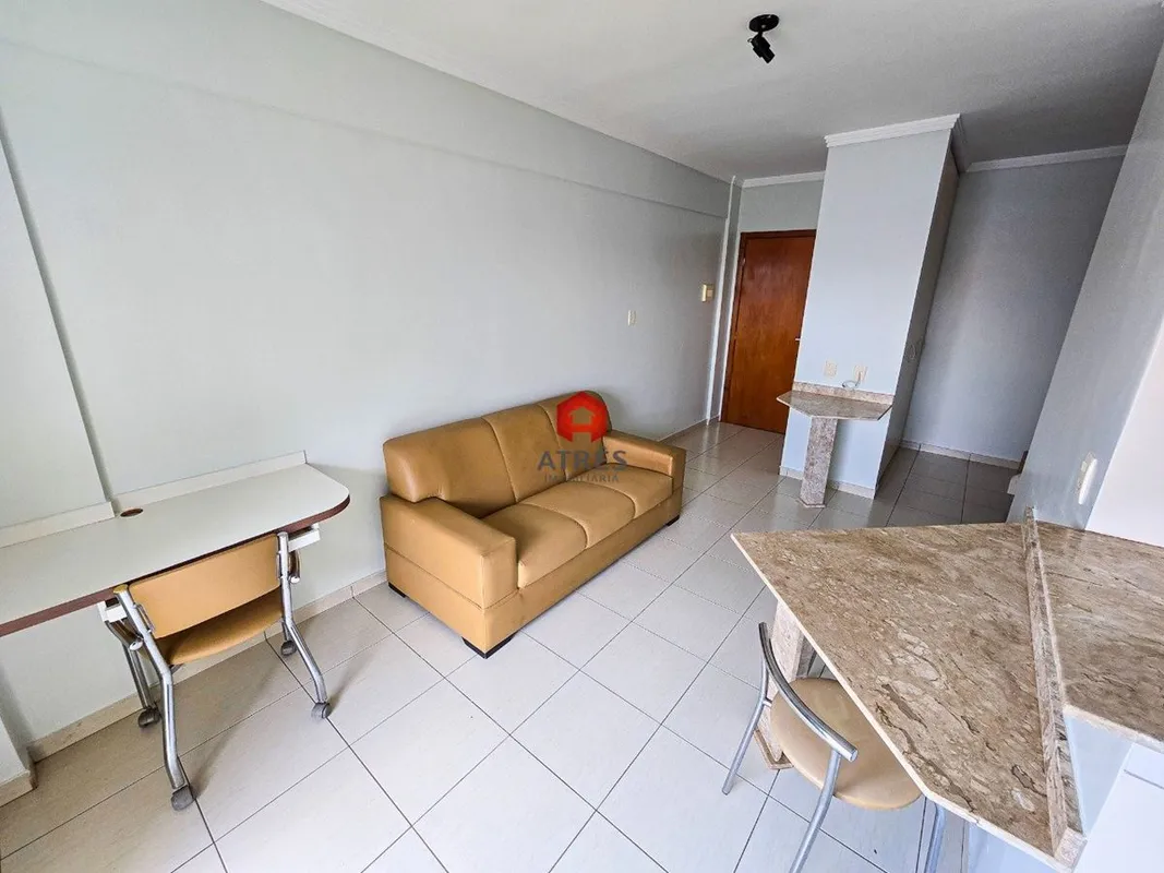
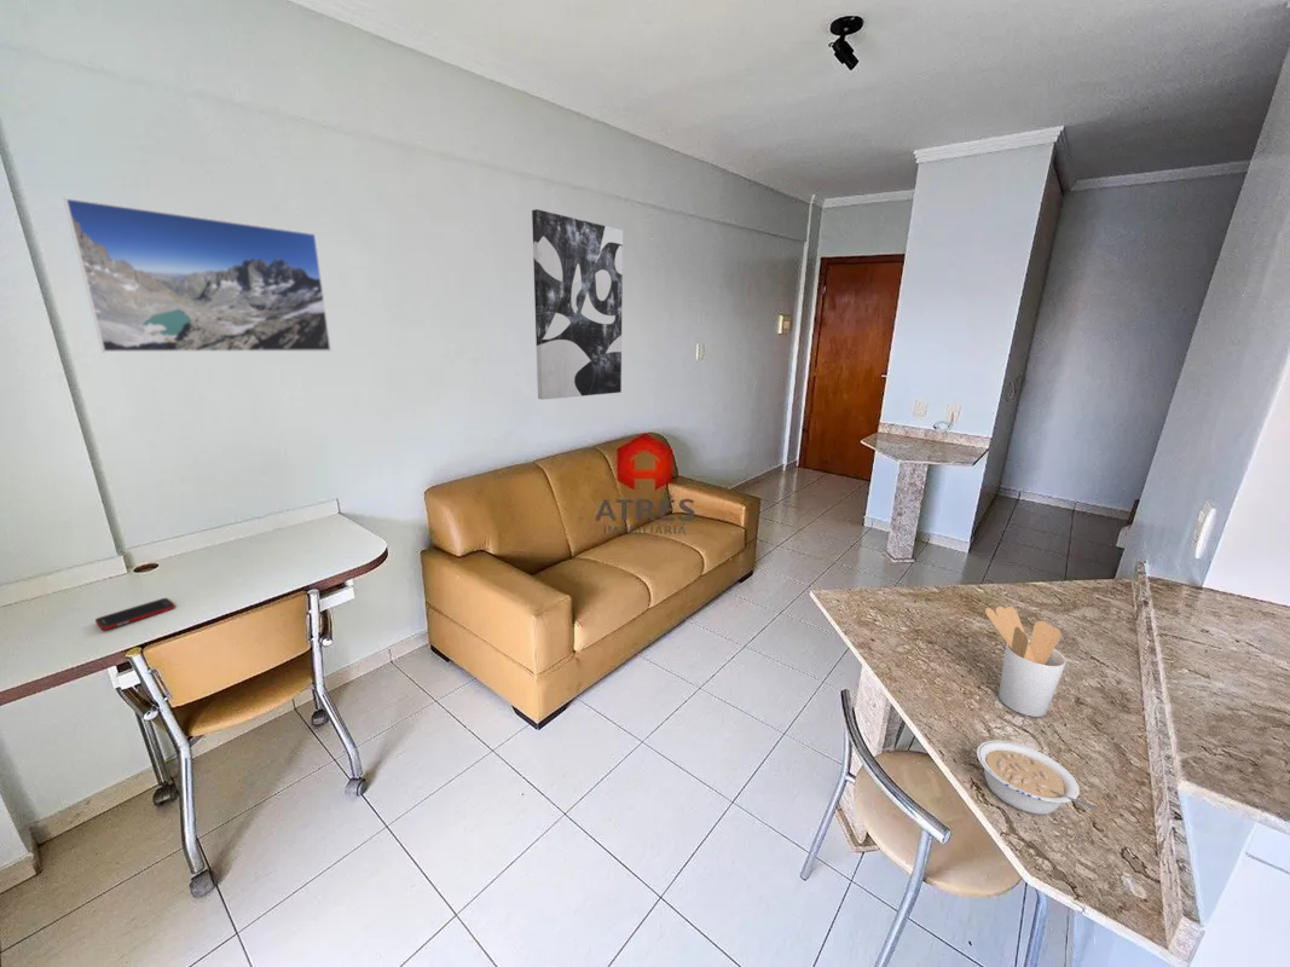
+ wall art (582, 312)
+ legume (1026, 780)
+ cell phone (135, 613)
+ utensil holder (1019, 658)
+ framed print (218, 286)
